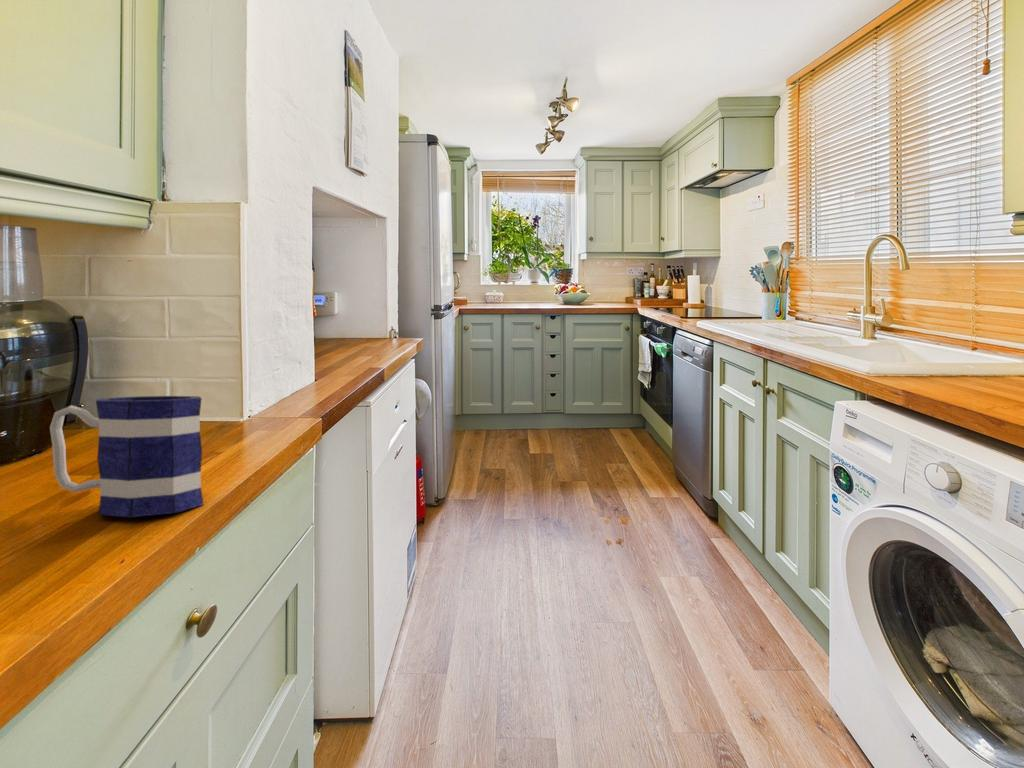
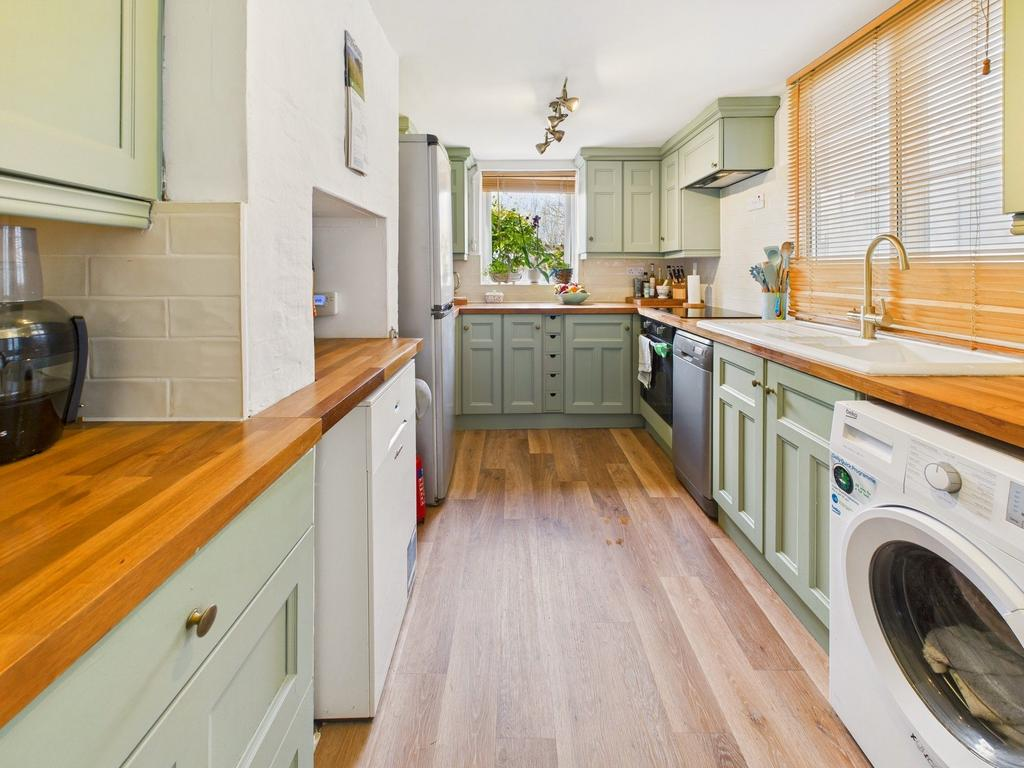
- mug (128, 452)
